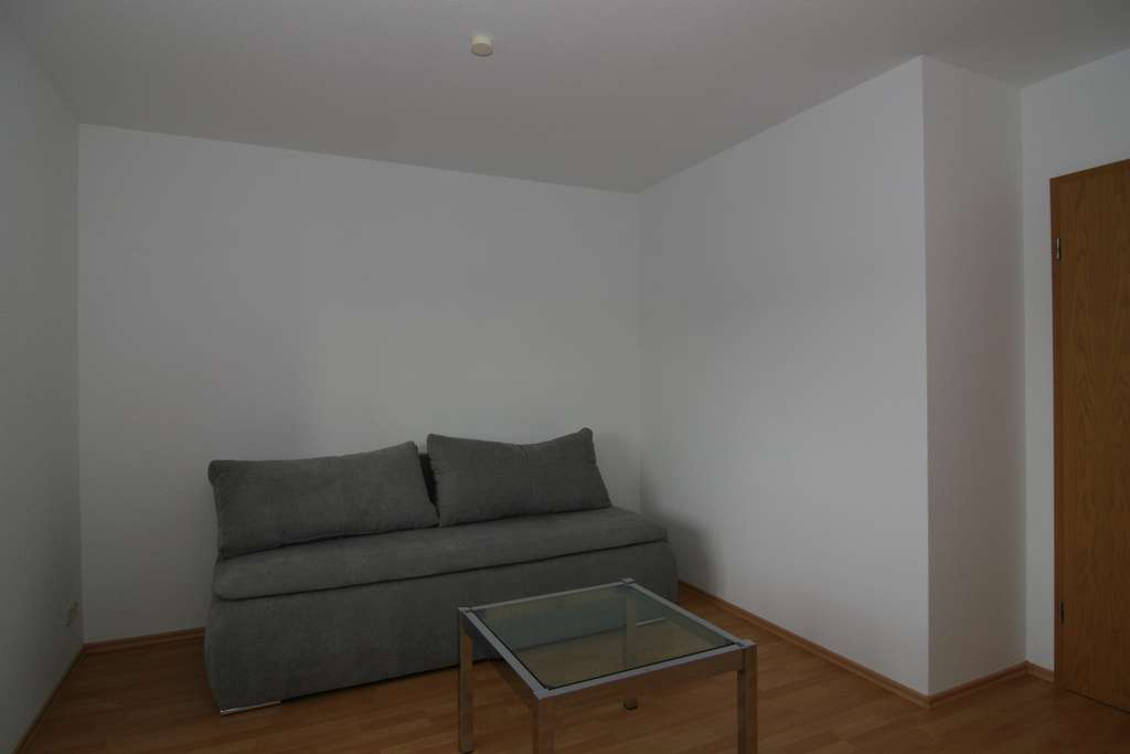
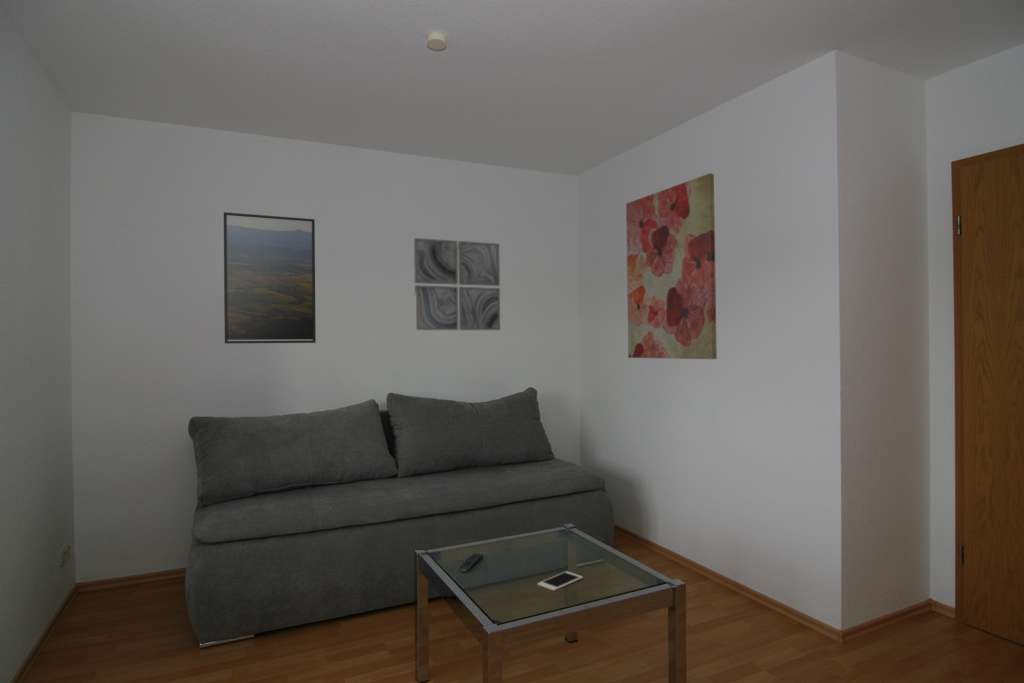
+ remote control (471, 562)
+ wall art (667, 274)
+ wall art (459, 284)
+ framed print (270, 279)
+ cell phone (560, 580)
